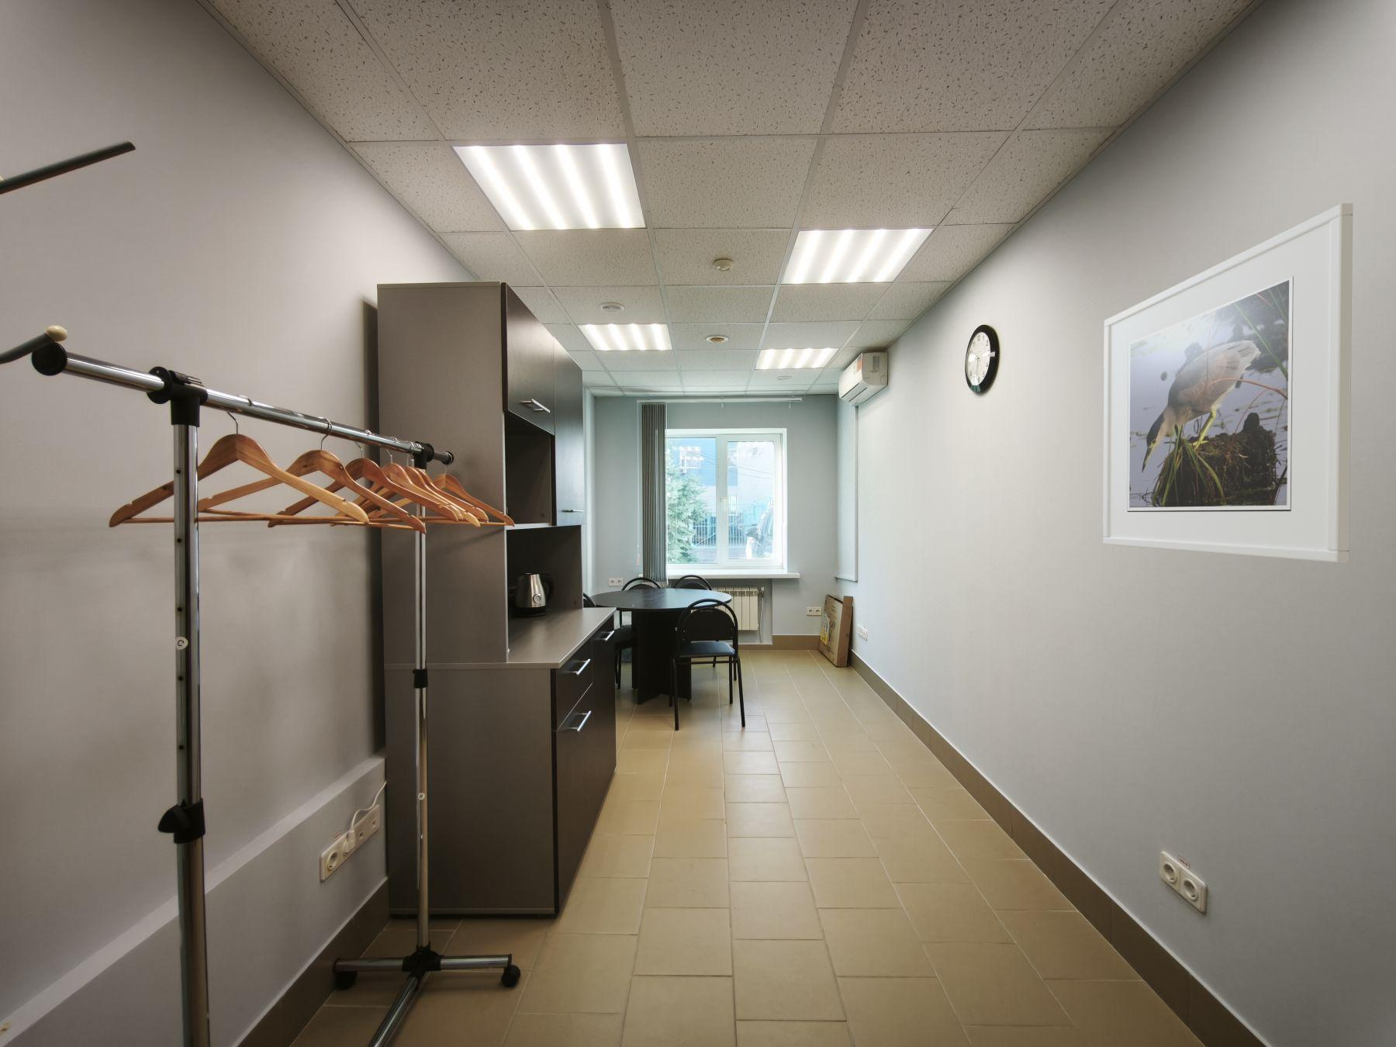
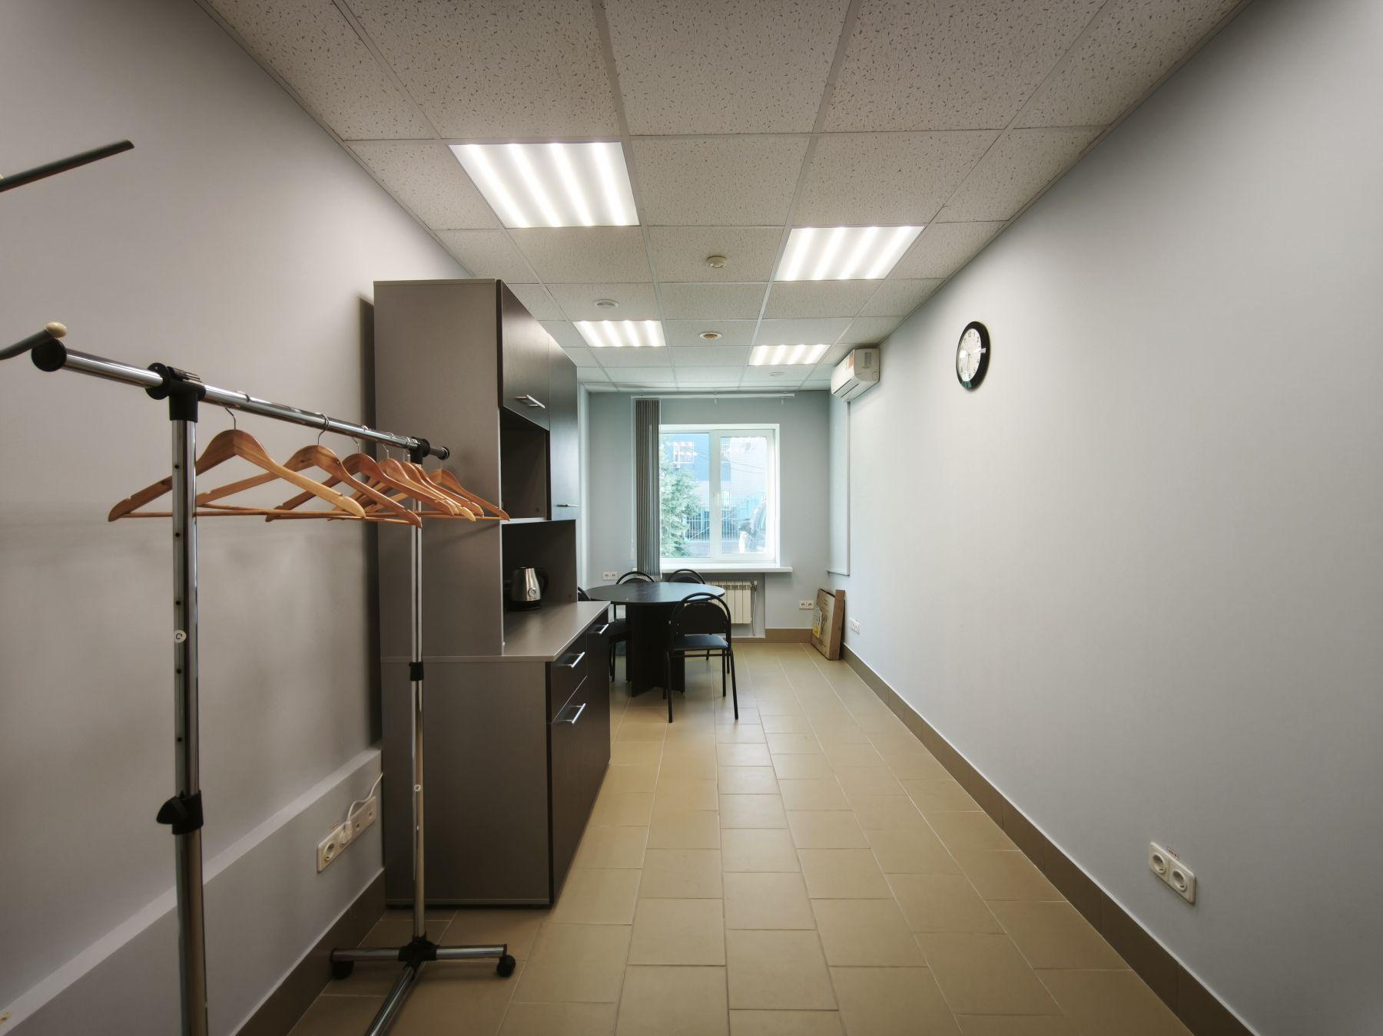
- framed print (1198, 414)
